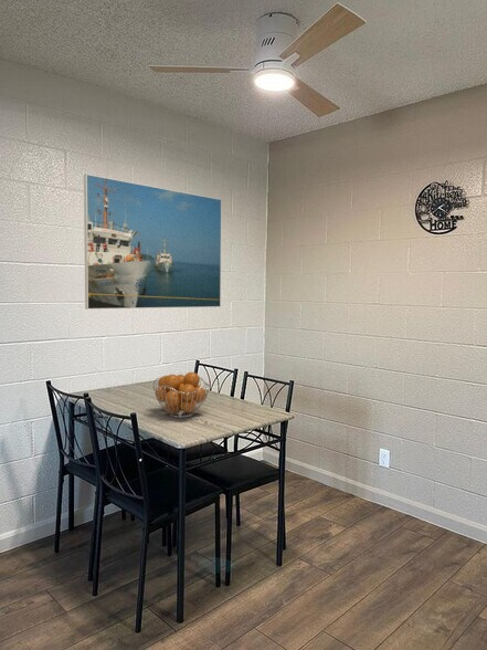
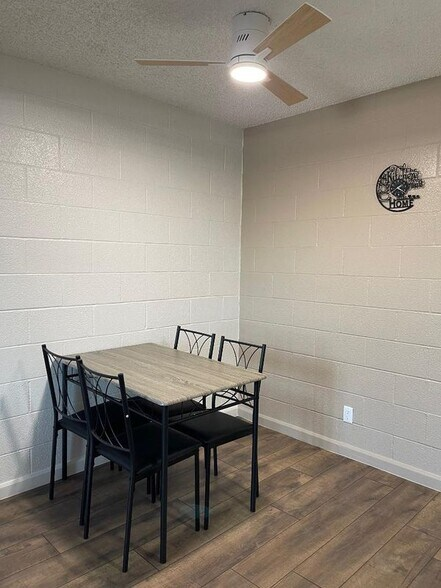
- fruit basket (181, 394)
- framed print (160, 248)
